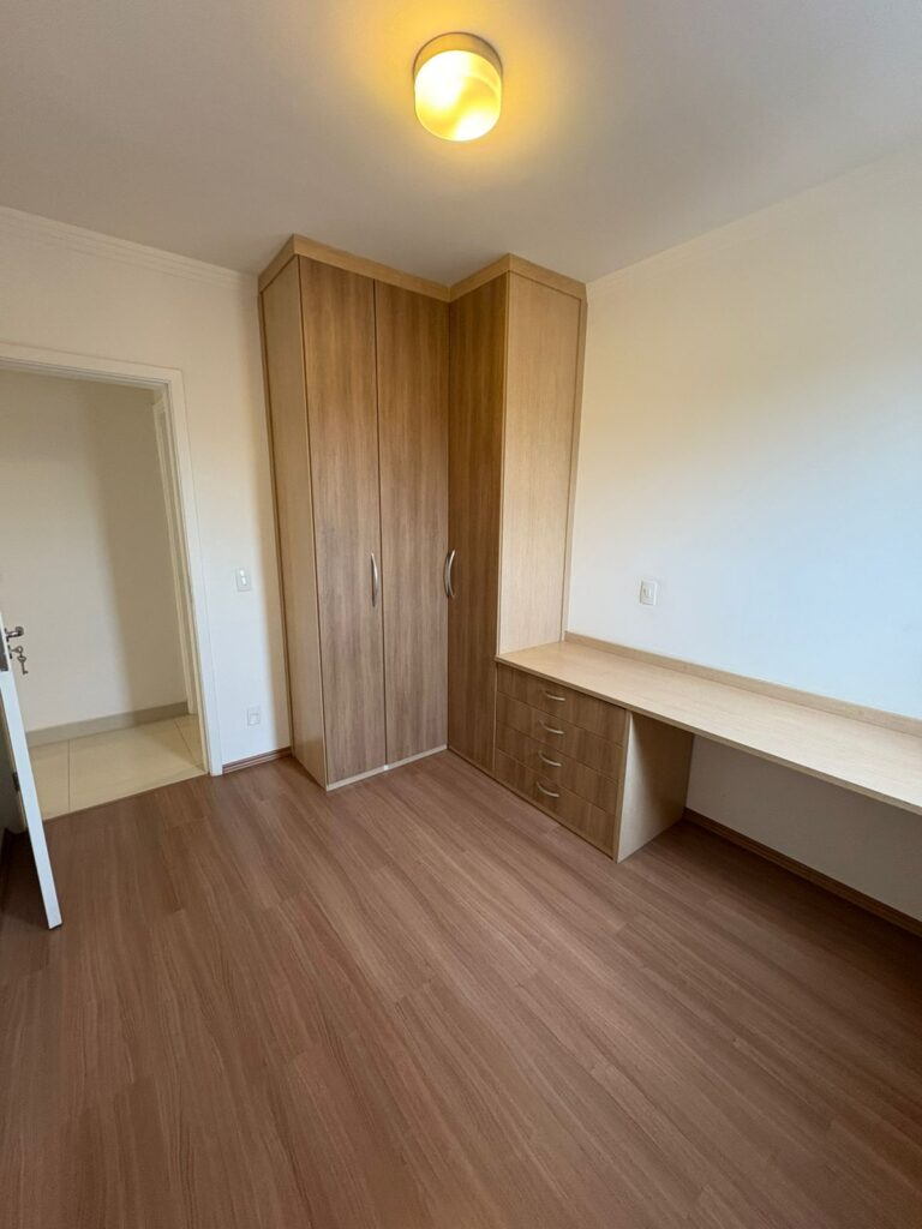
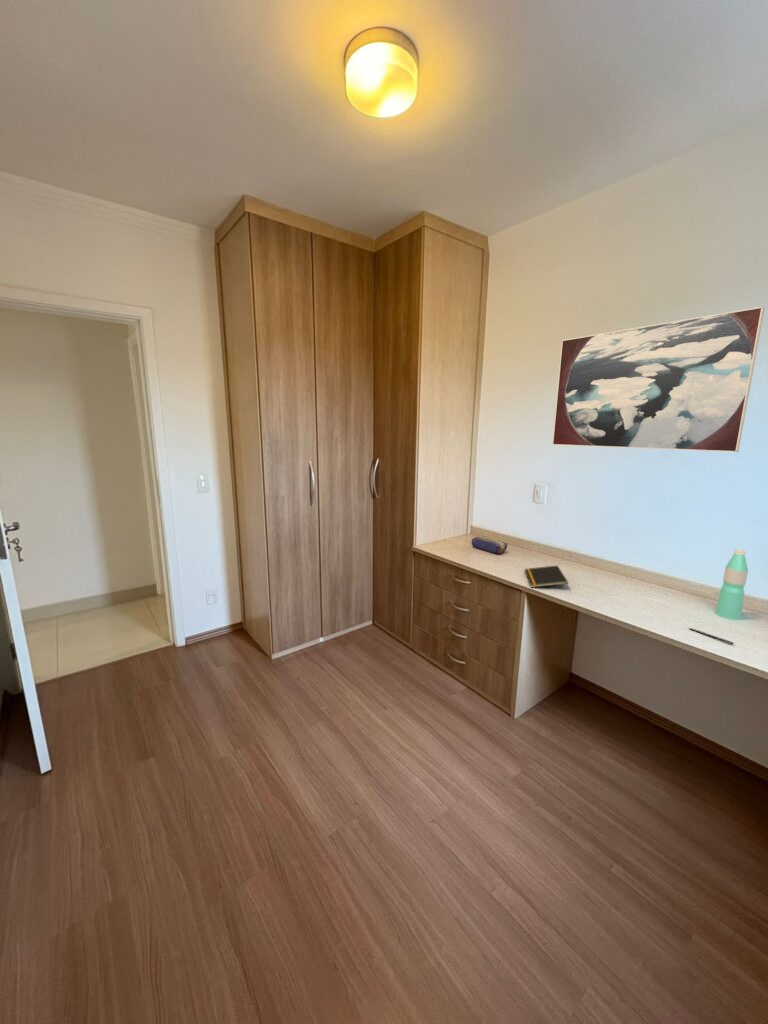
+ notepad (544, 575)
+ pencil case (488, 544)
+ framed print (639, 388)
+ pen (709, 635)
+ water bottle (733, 583)
